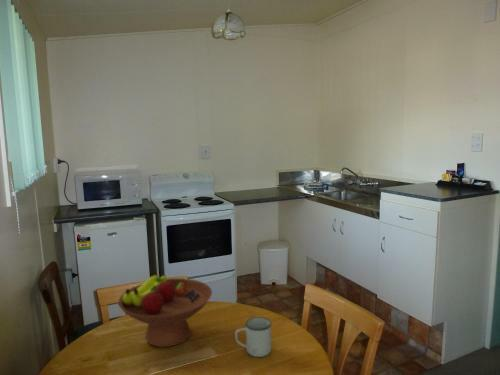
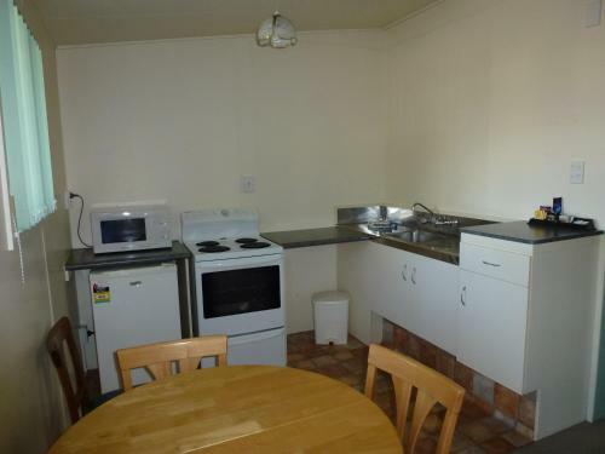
- mug (253, 337)
- fruit bowl (166, 307)
